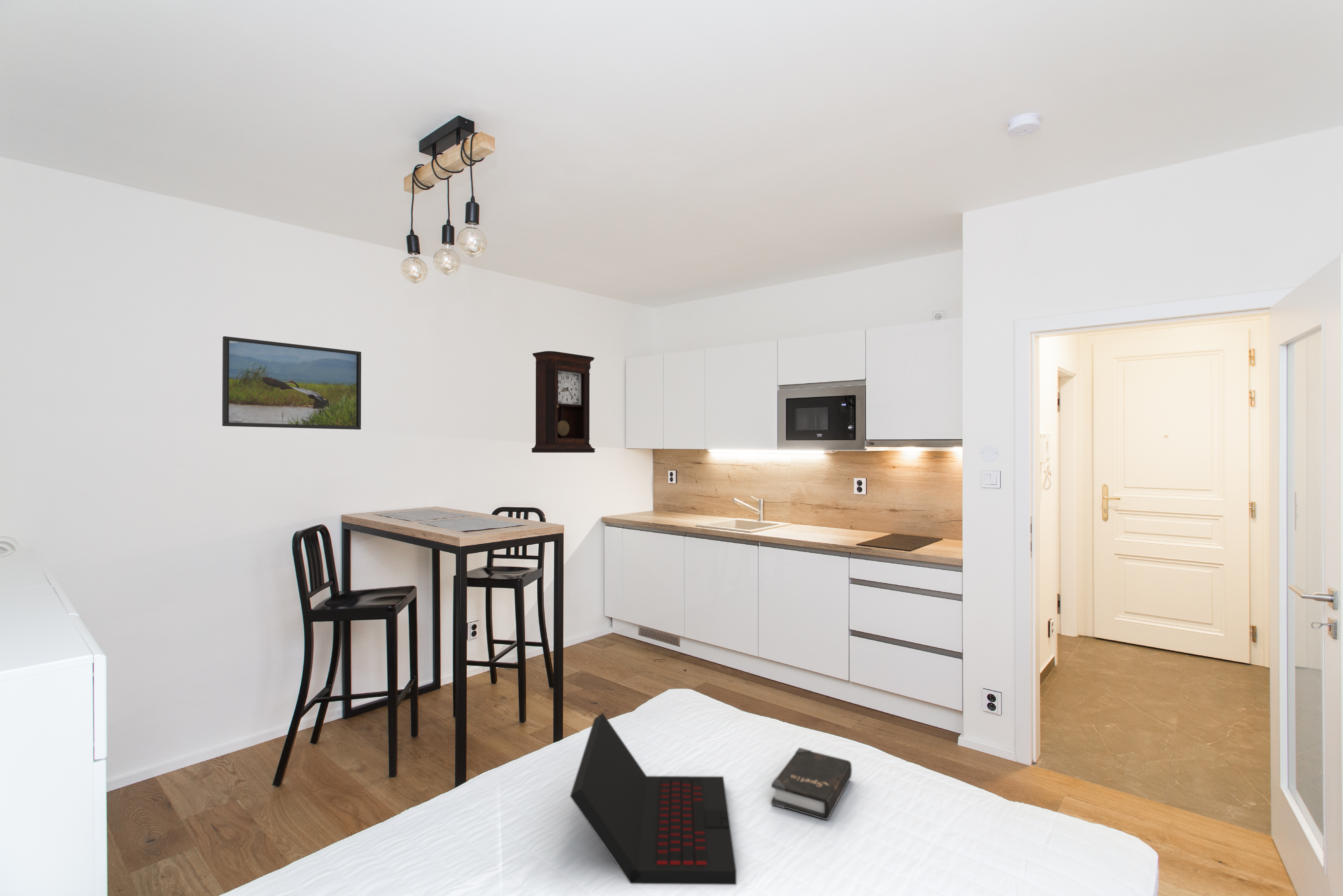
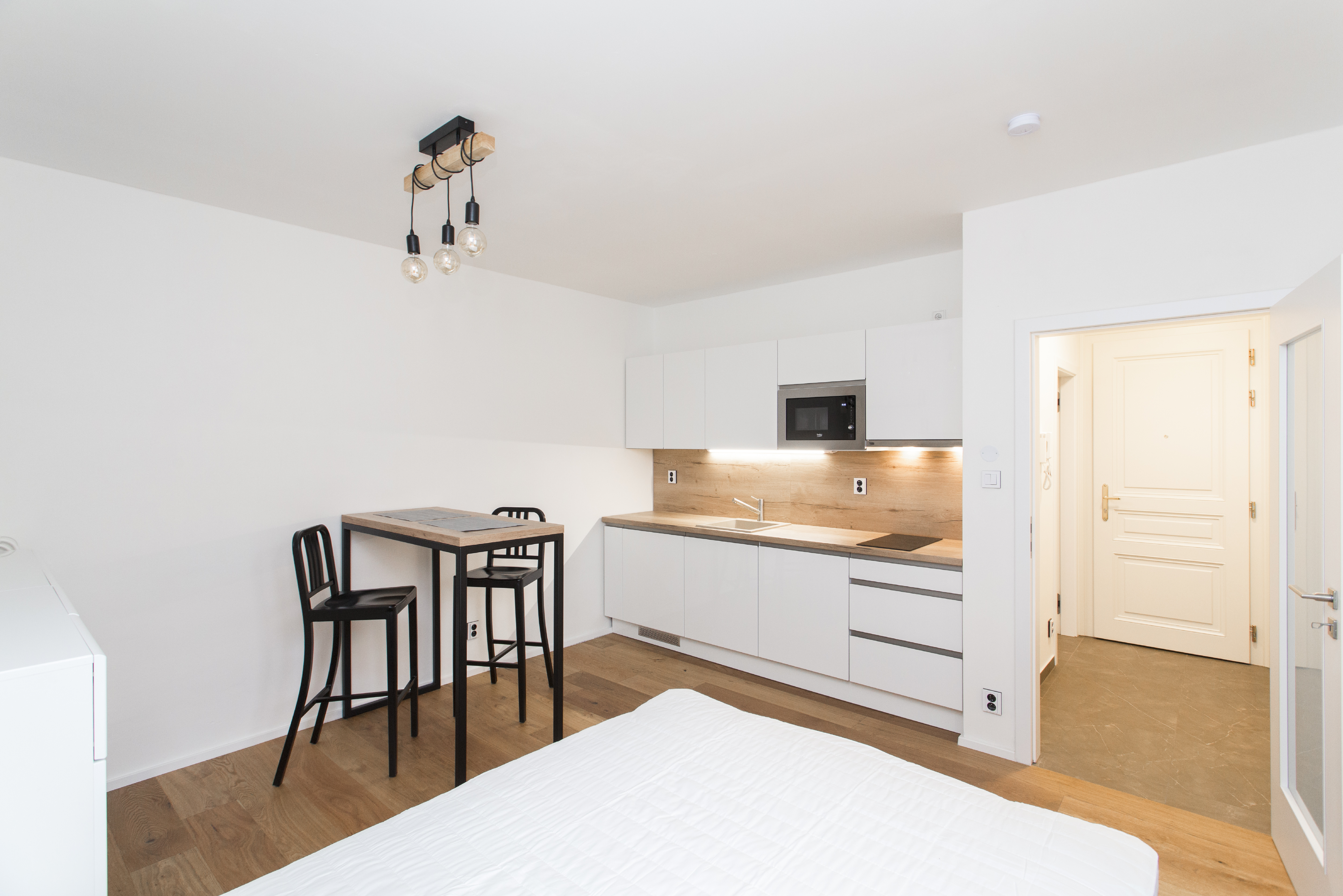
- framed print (296, 386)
- pendulum clock (566, 404)
- hardback book (813, 781)
- laptop (656, 788)
